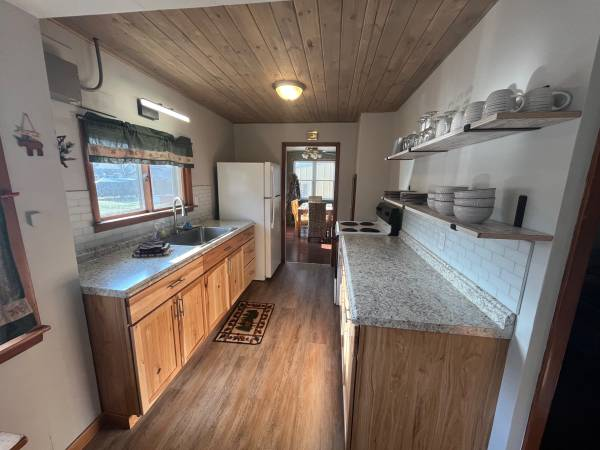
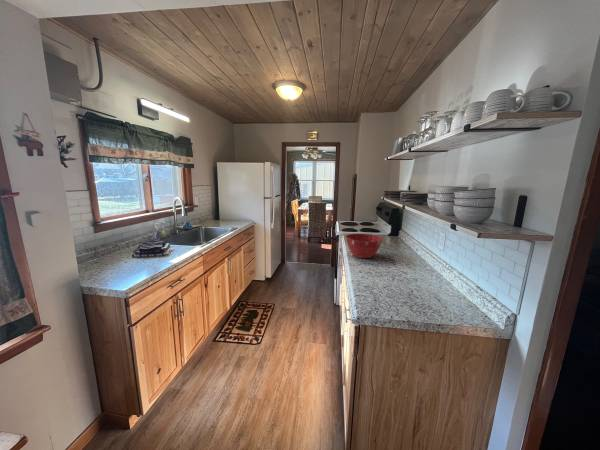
+ mixing bowl (363, 246)
